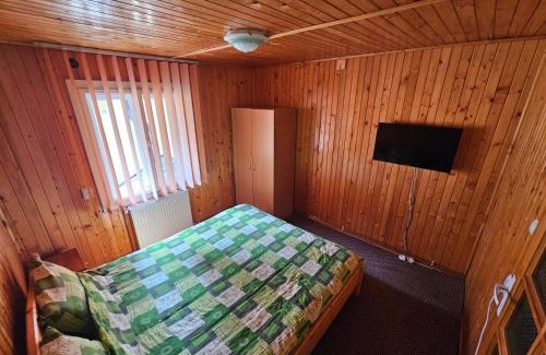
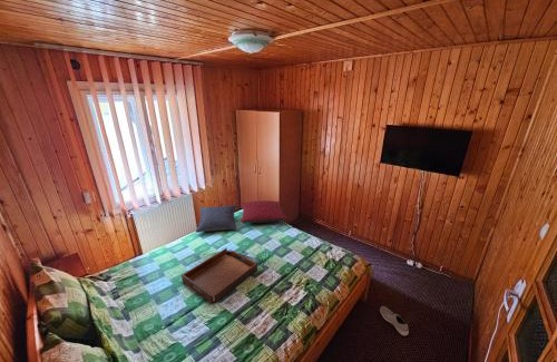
+ serving tray (221, 272)
+ sneaker (394, 316)
+ pillow (262, 211)
+ pillow (217, 217)
